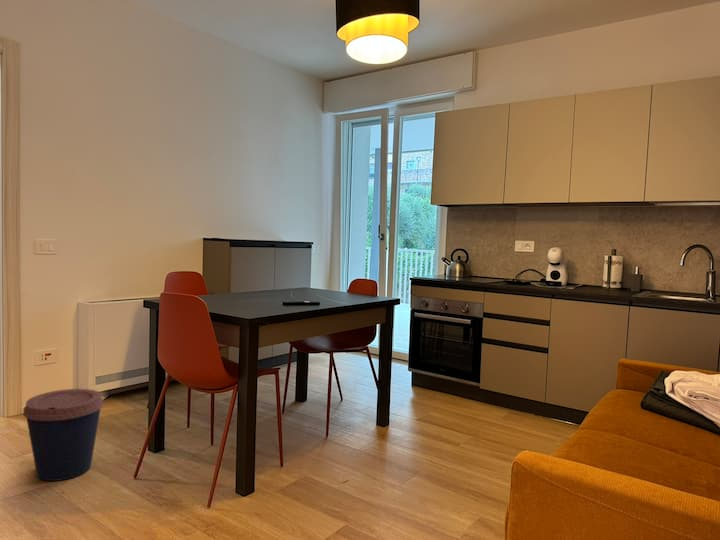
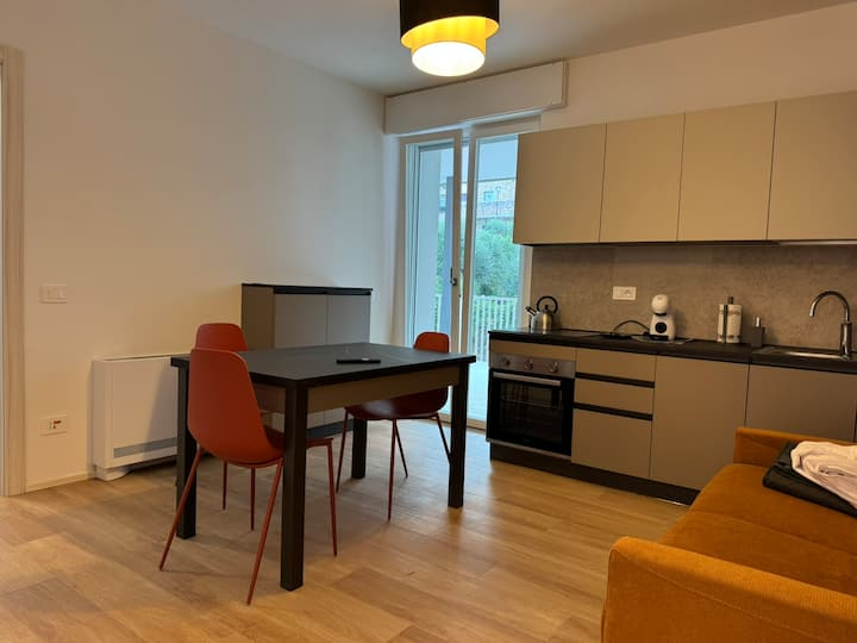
- coffee cup (64, 434)
